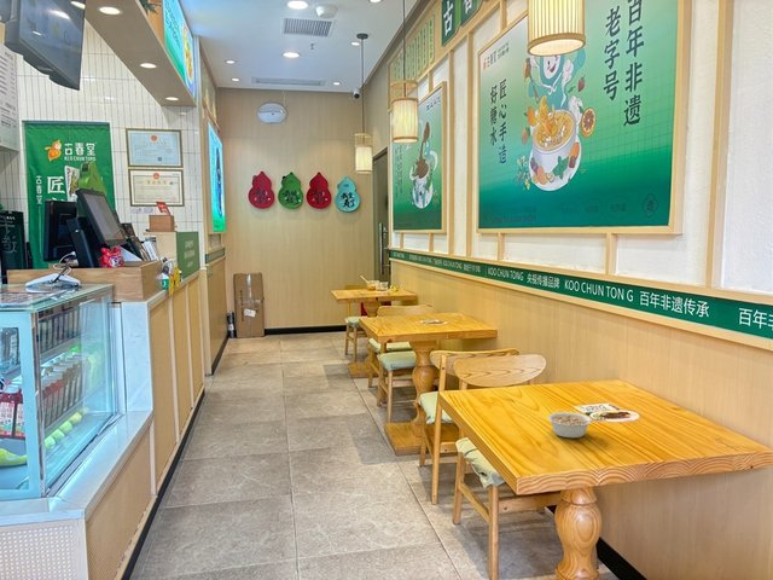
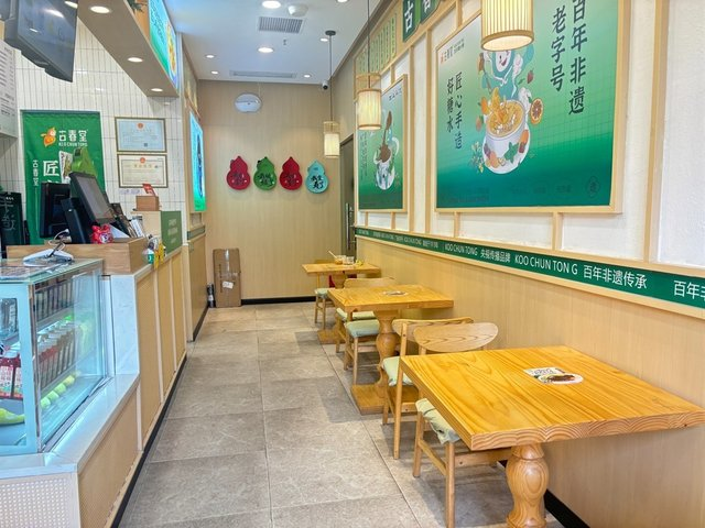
- legume (570, 424)
